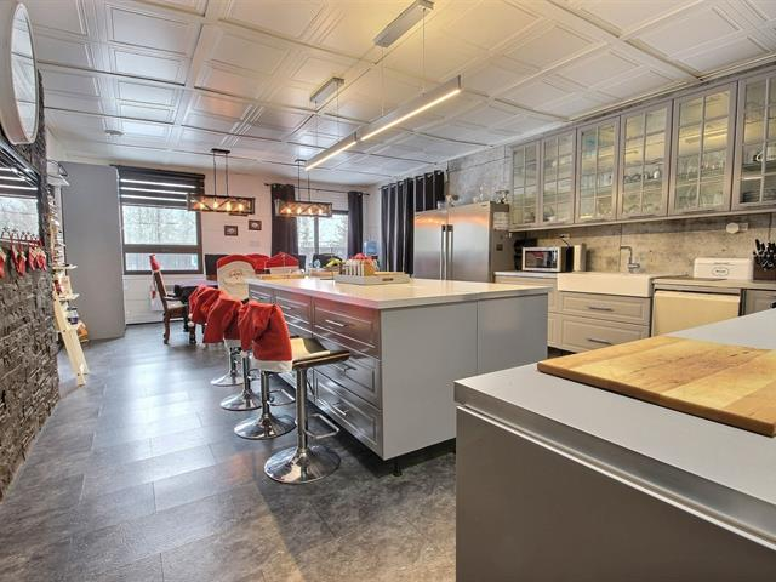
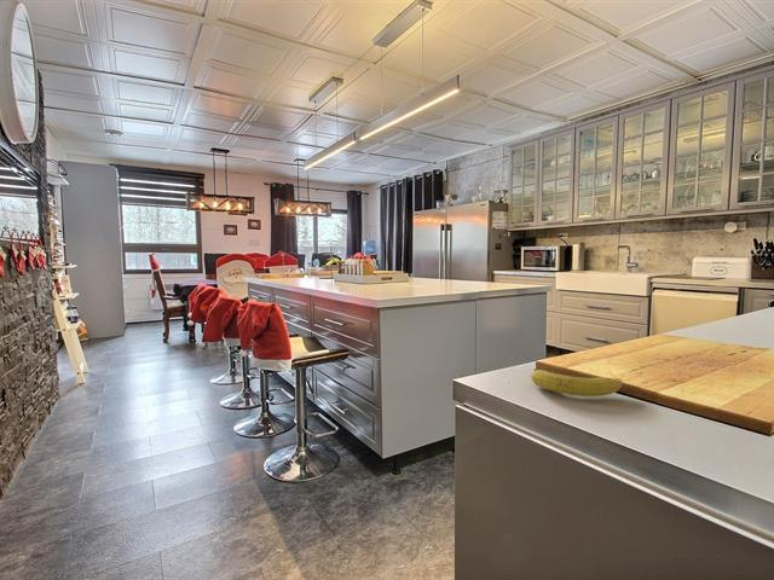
+ fruit (566, 378)
